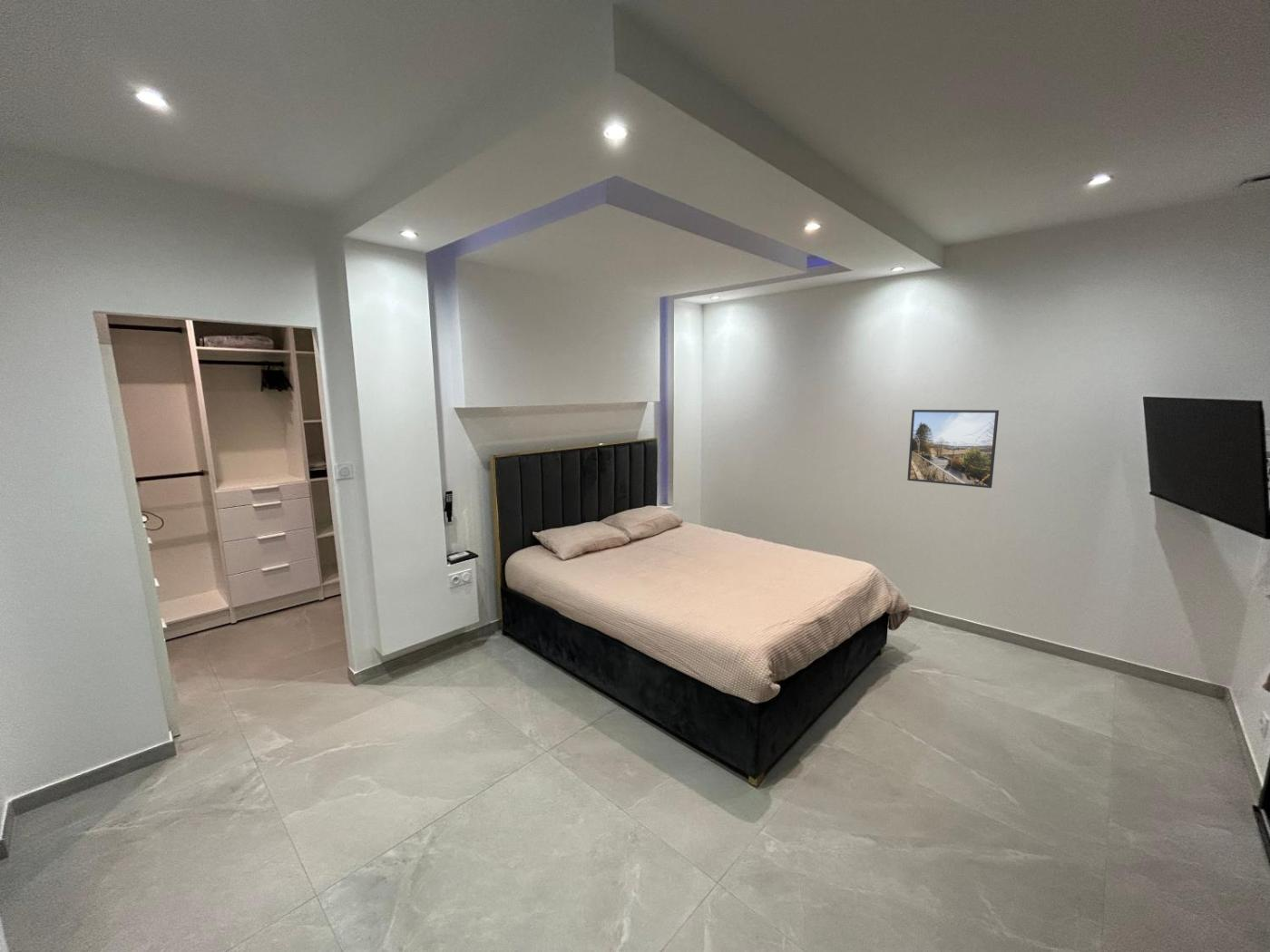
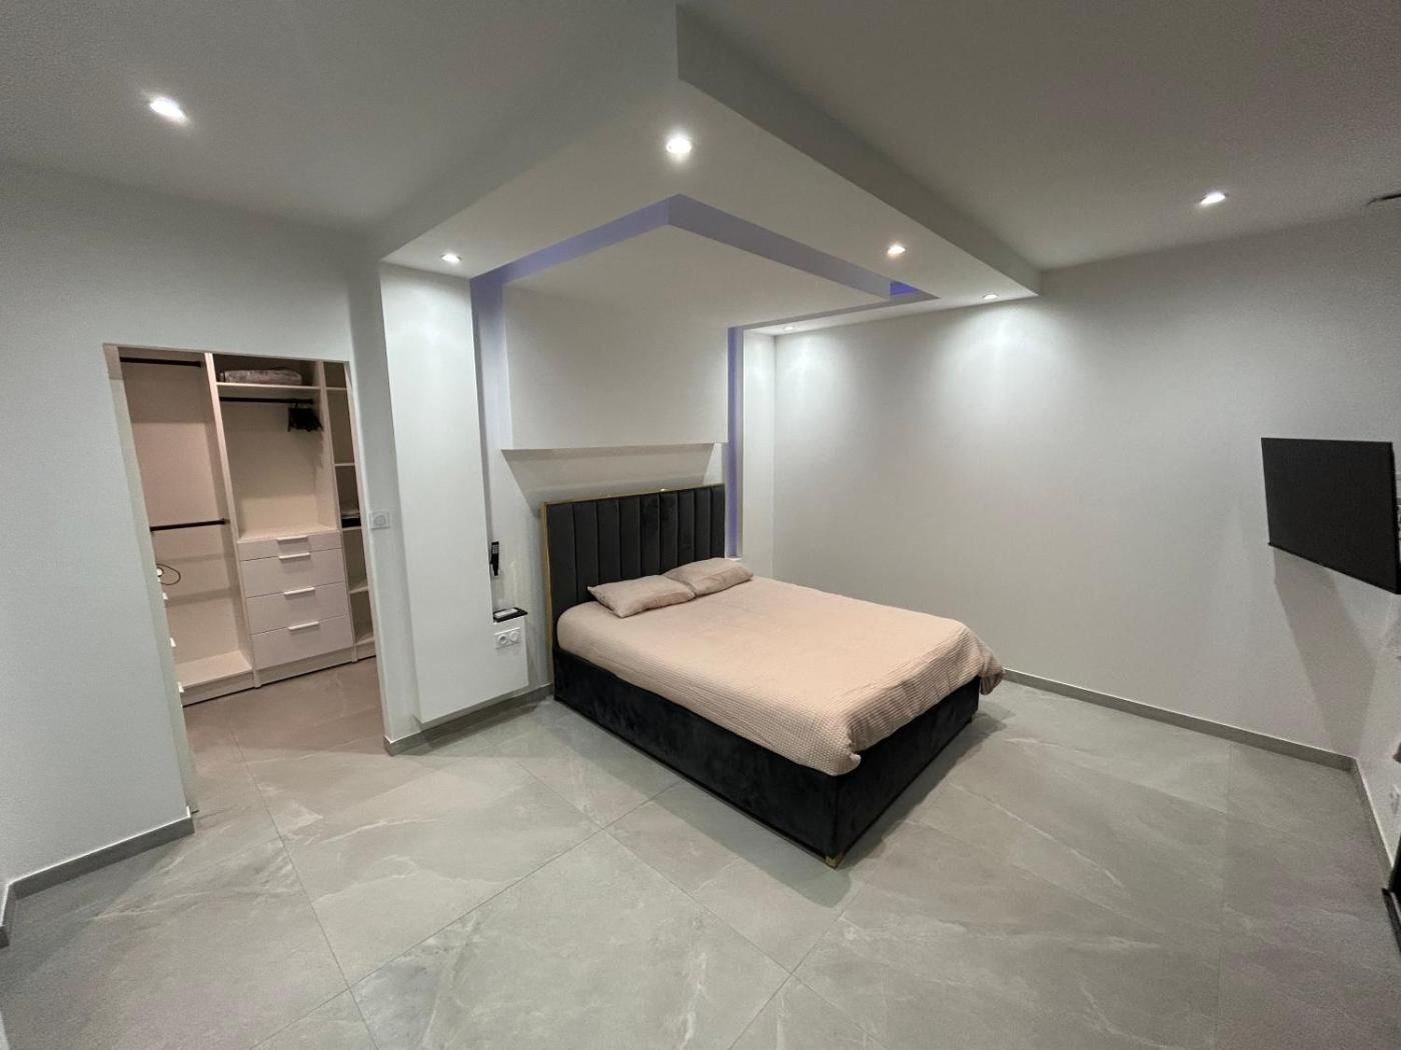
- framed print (950, 447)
